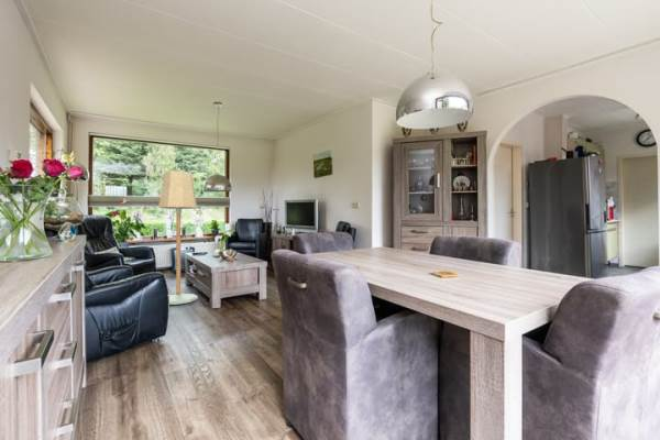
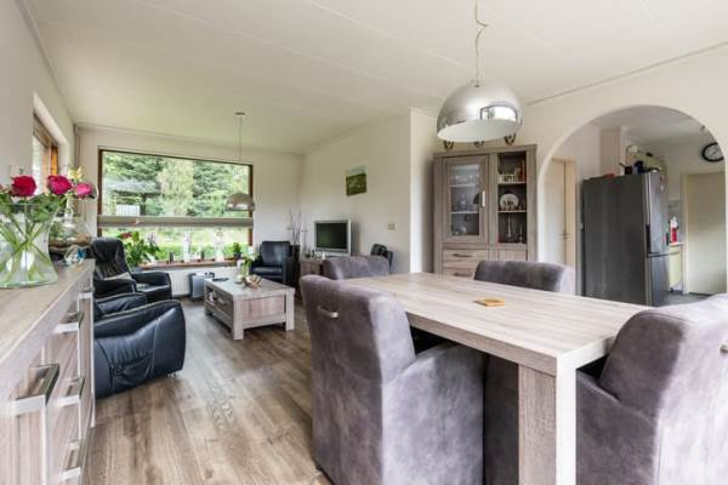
- floor lamp (178, 235)
